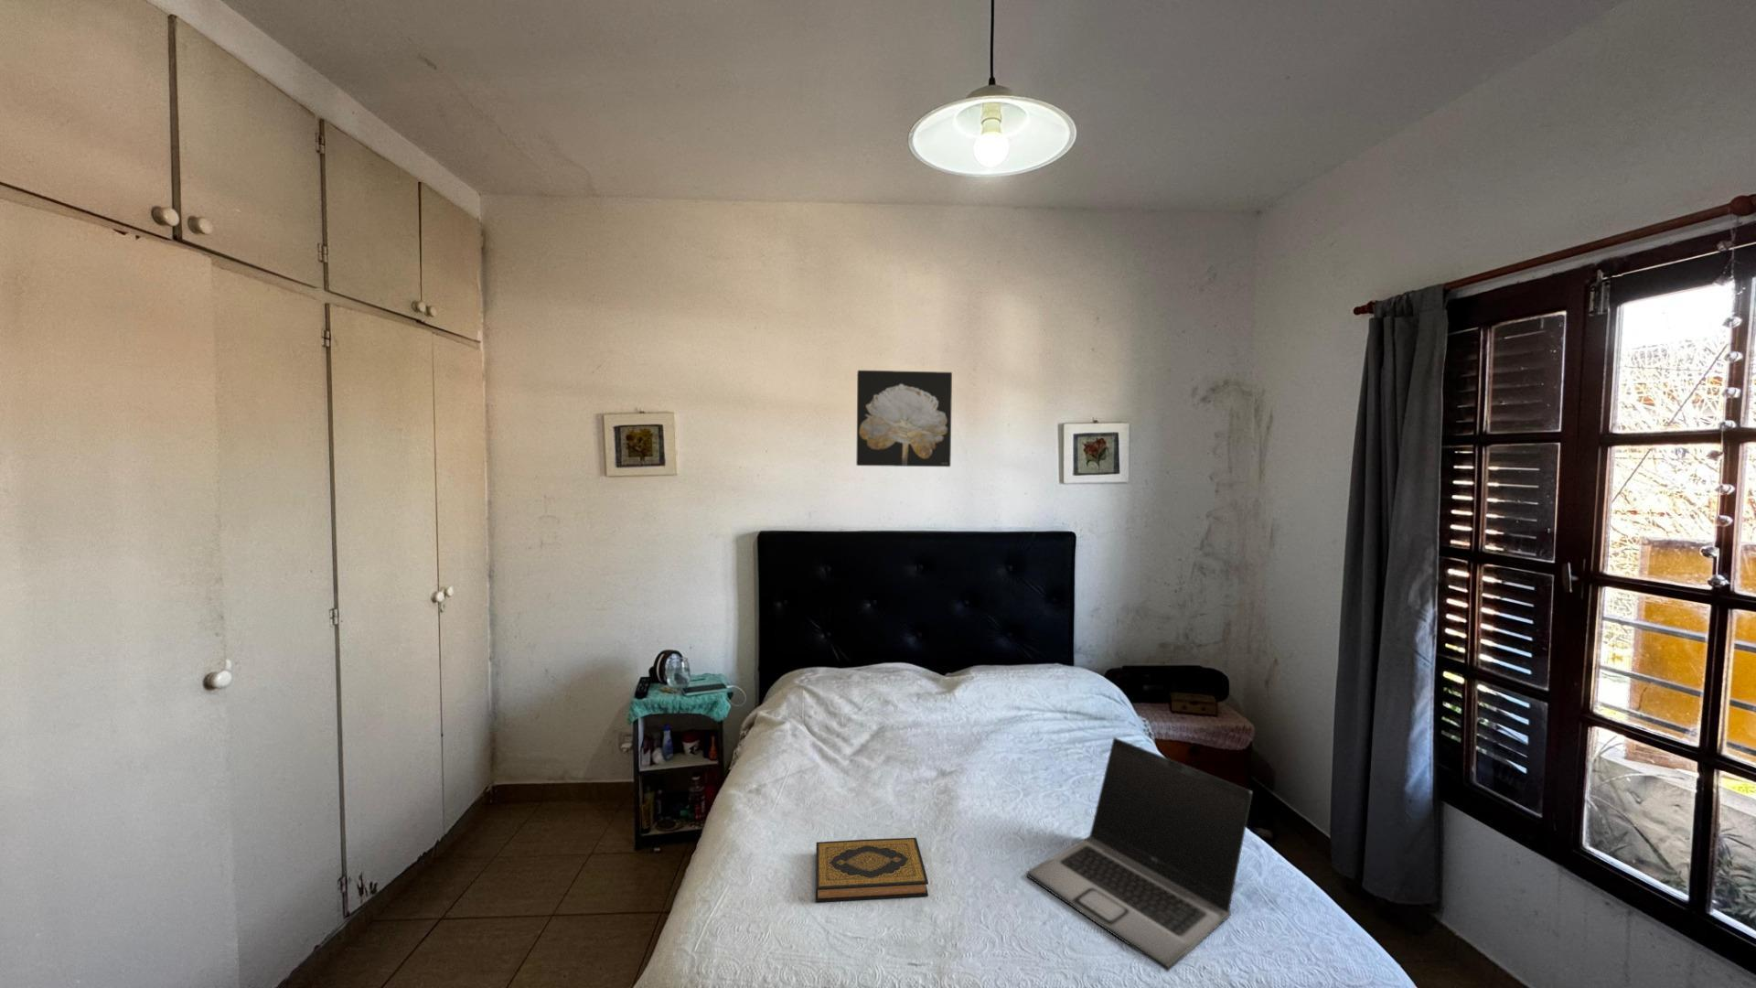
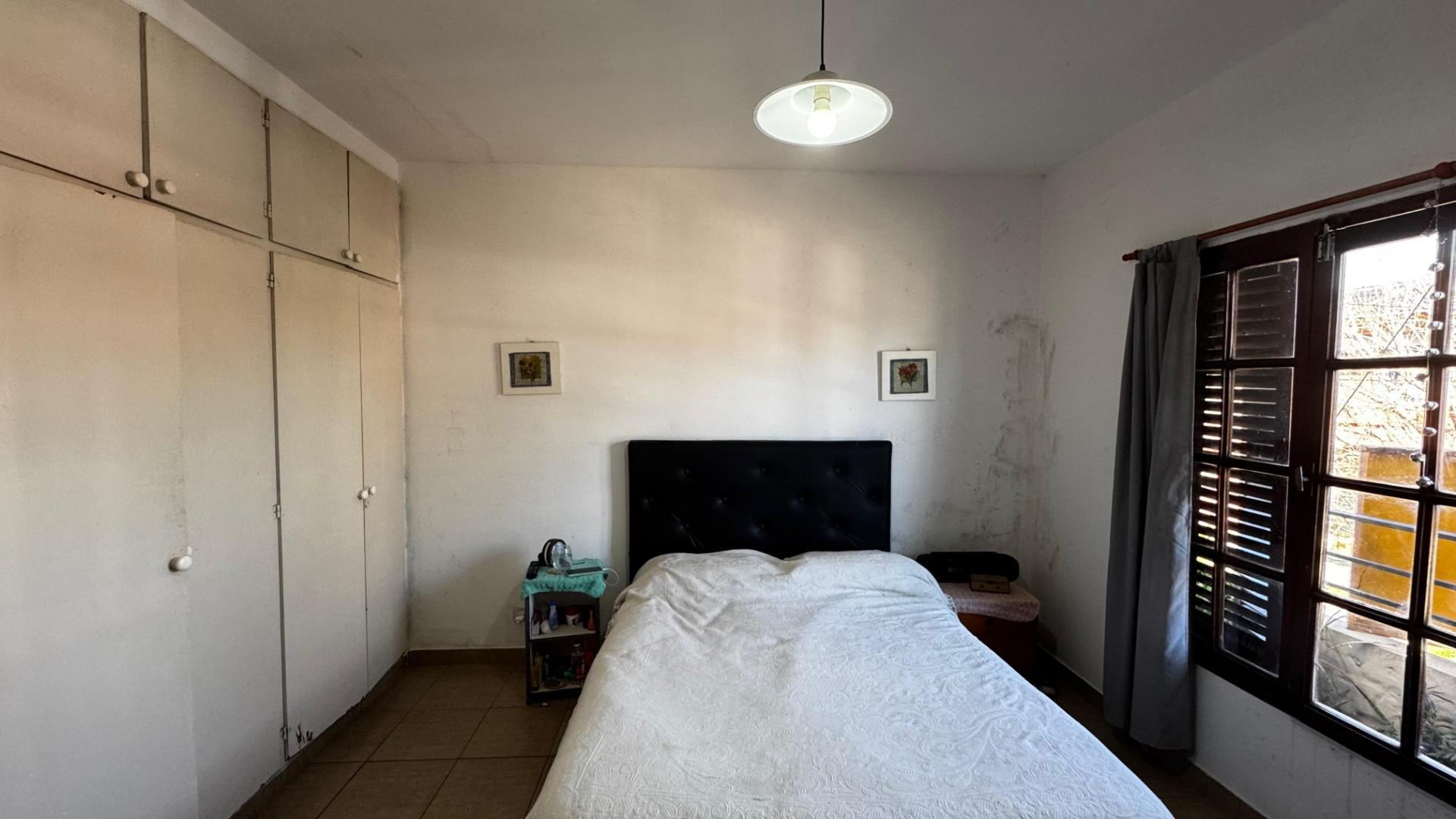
- wall art (903, 419)
- hardback book (868, 866)
- laptop (1136, 835)
